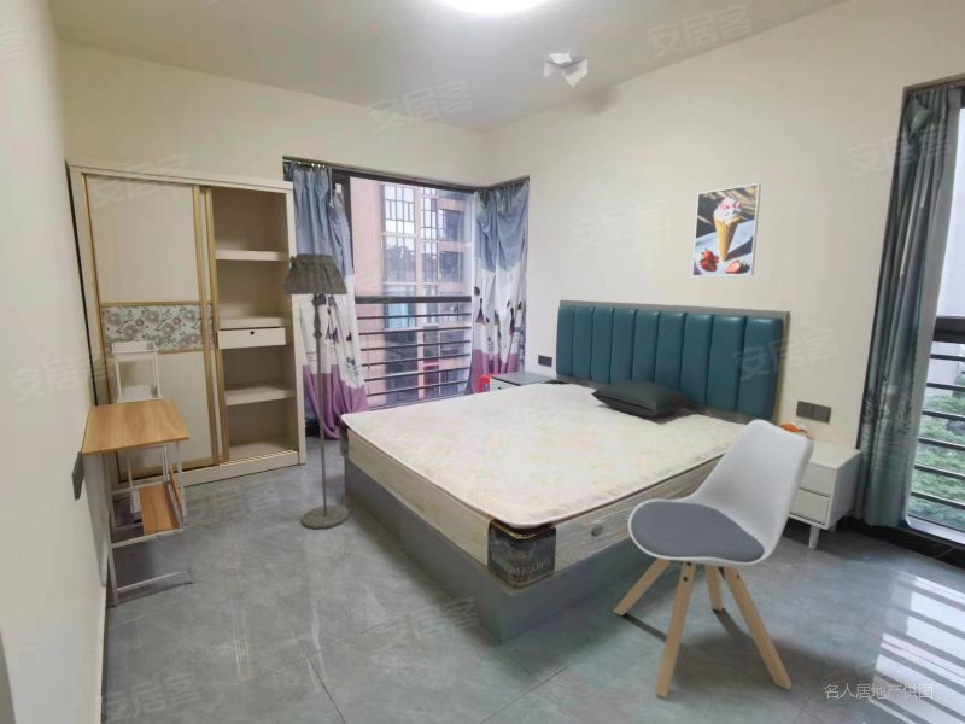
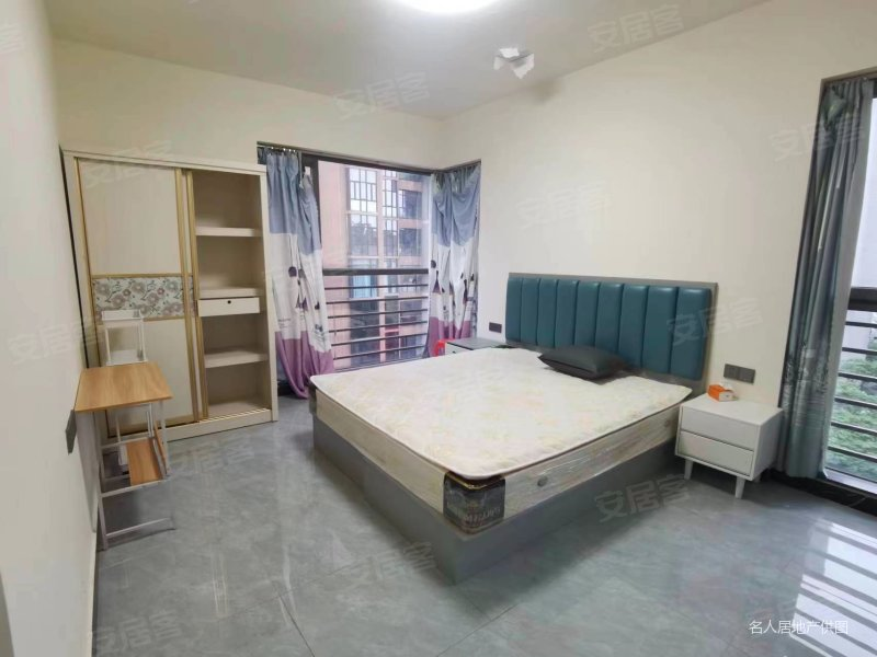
- chair (707, 541)
- floor lamp (320, 391)
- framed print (724, 232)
